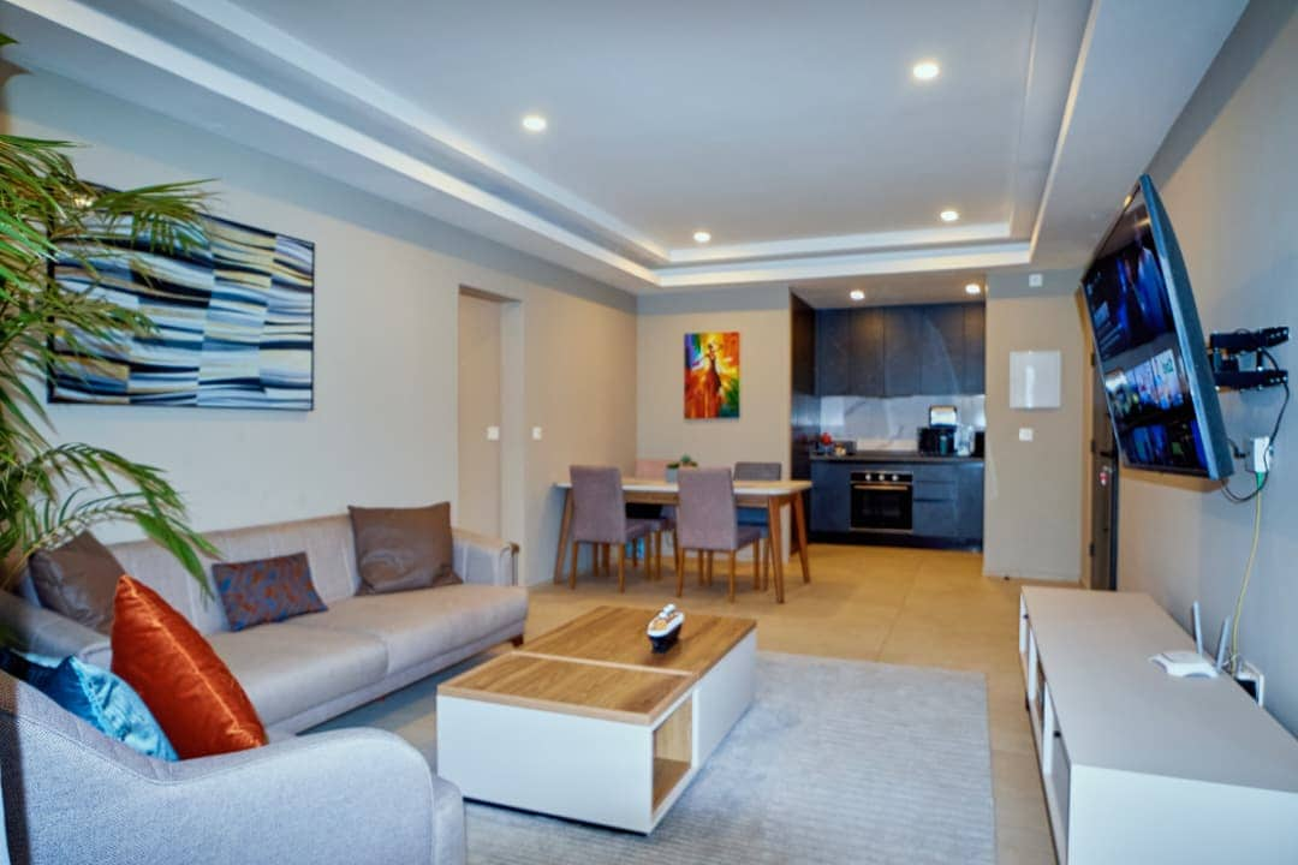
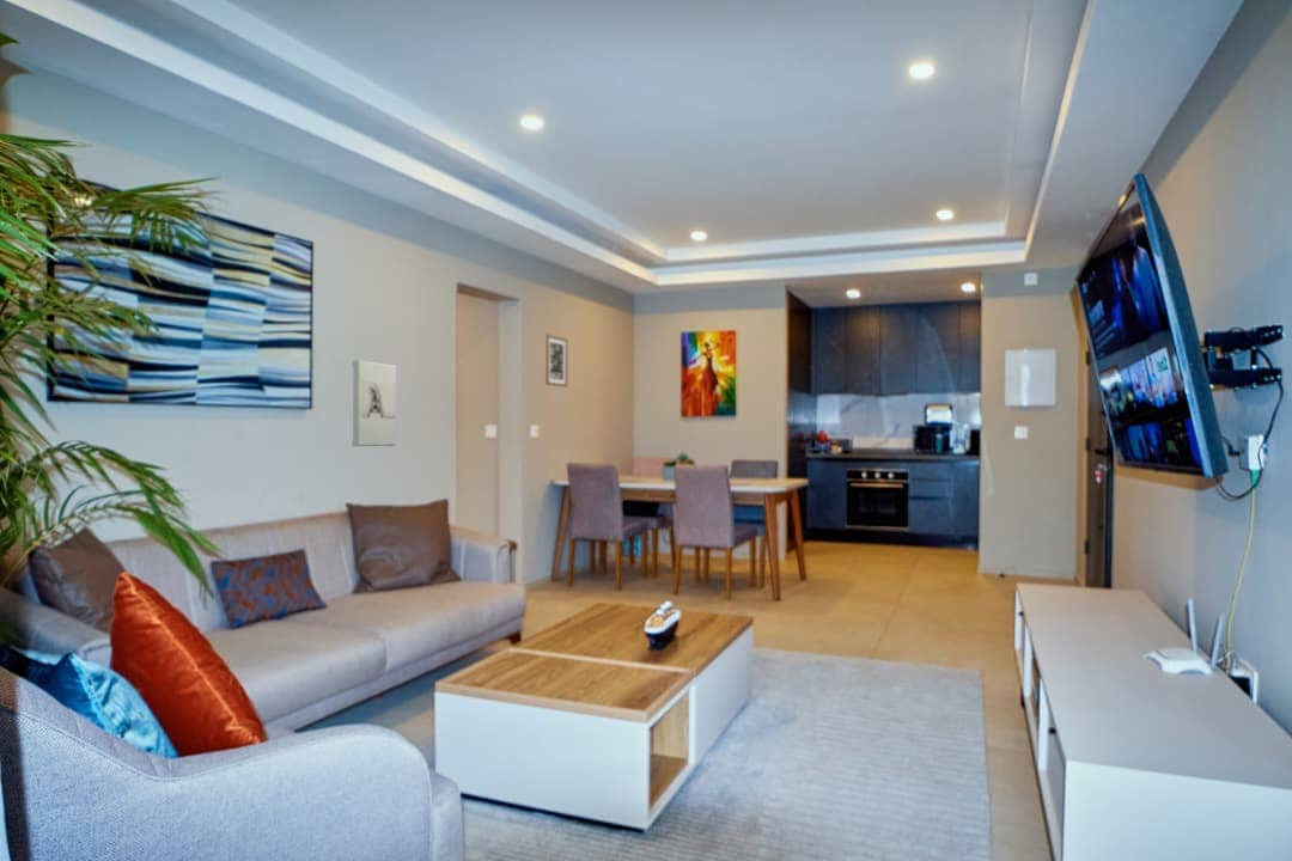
+ wall art (556, 361)
+ wall sculpture (374, 404)
